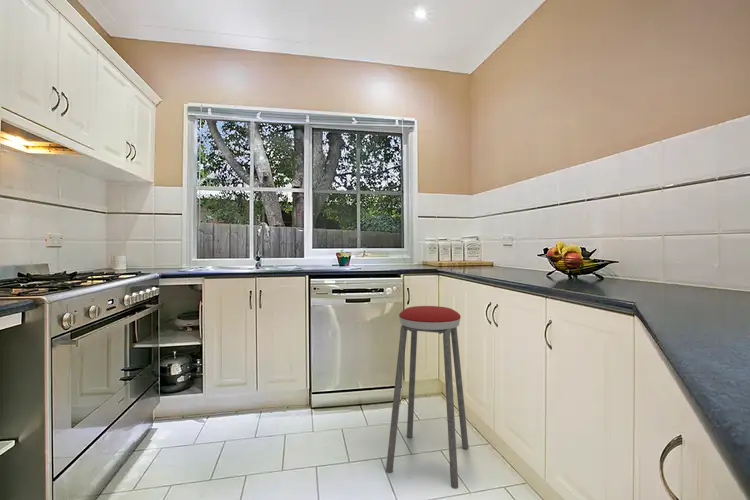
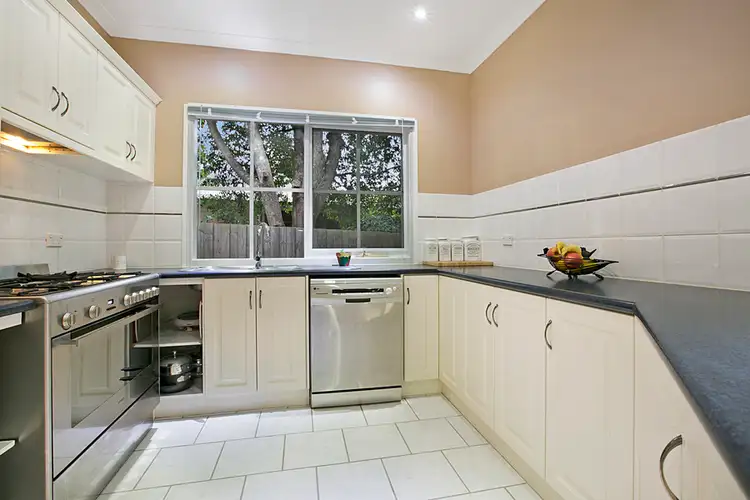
- music stool (414, 383)
